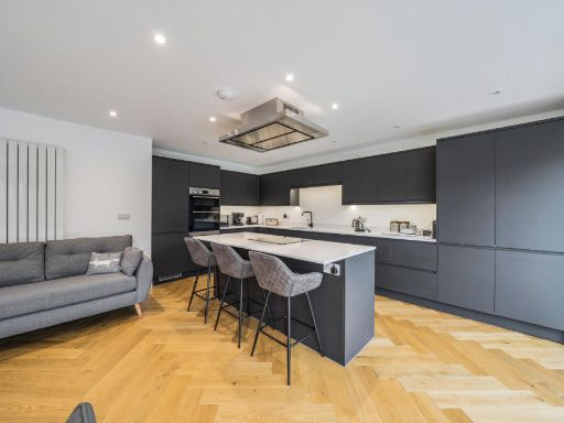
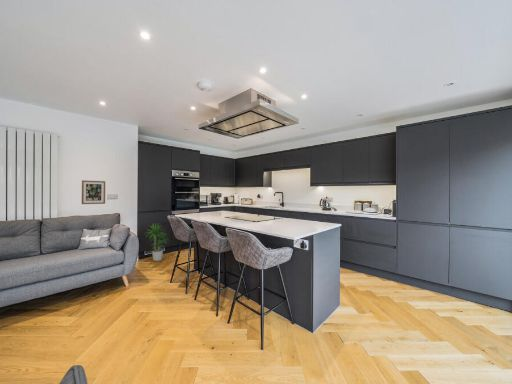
+ wall art (93, 192)
+ potted plant (157, 240)
